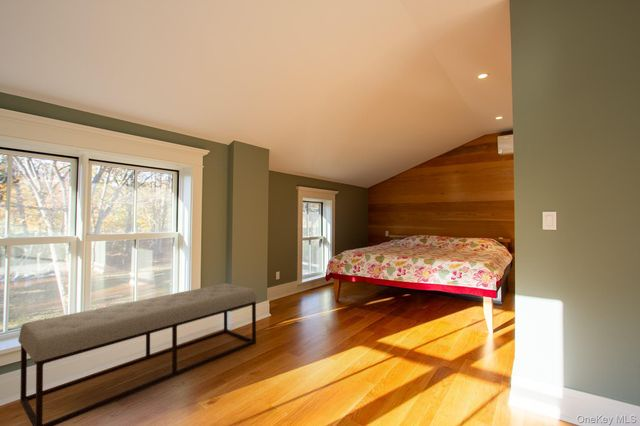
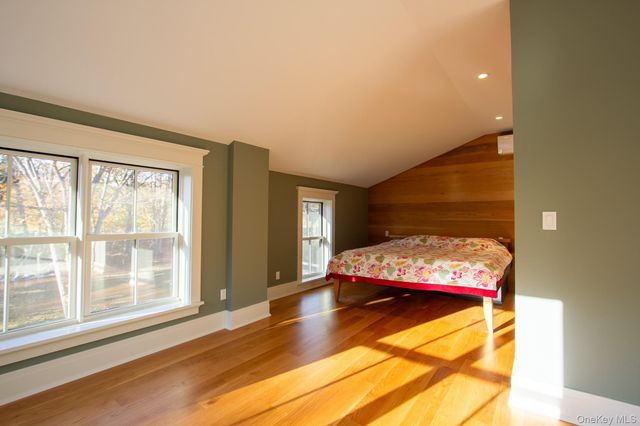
- bench (160, 330)
